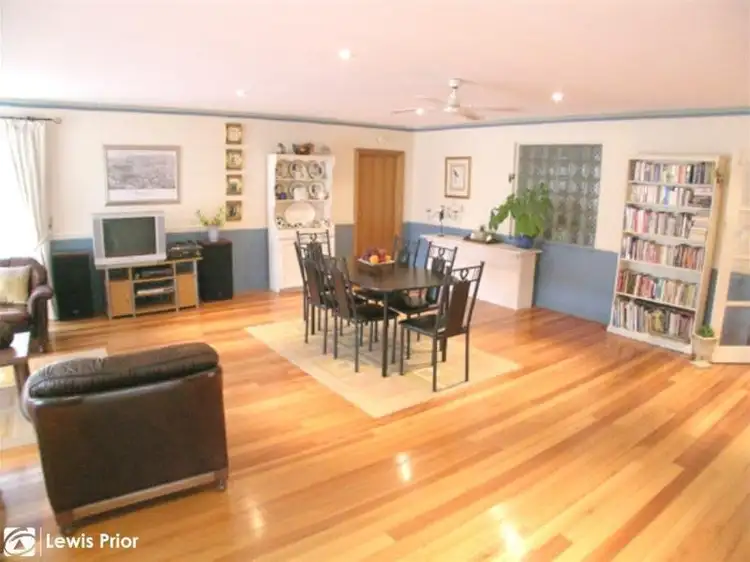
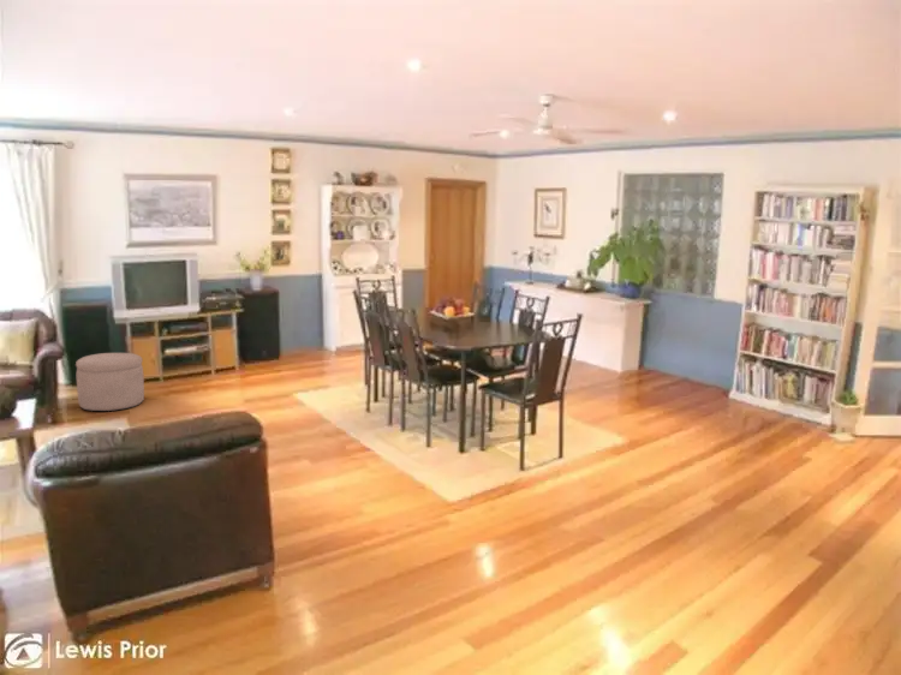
+ ottoman (111, 380)
